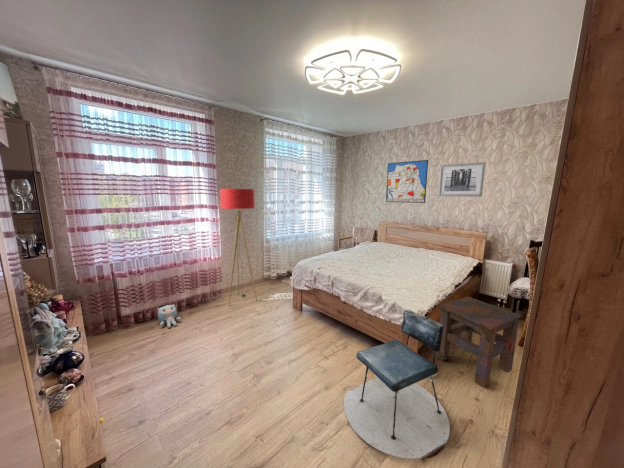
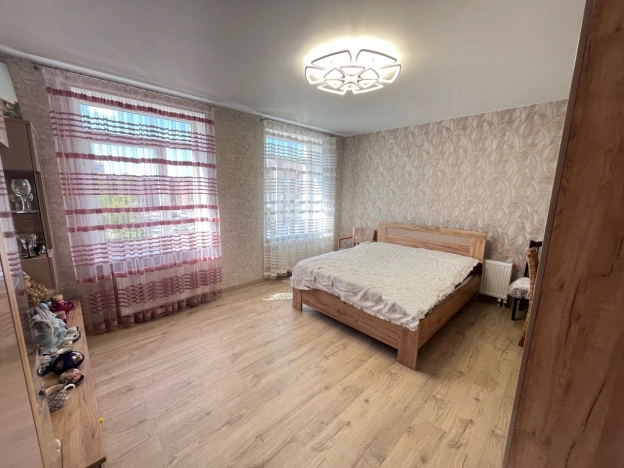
- floor lamp (237, 246)
- side table (471, 337)
- wall art (460, 180)
- plush toy (168, 315)
- wall art (405, 182)
- chair (396, 368)
